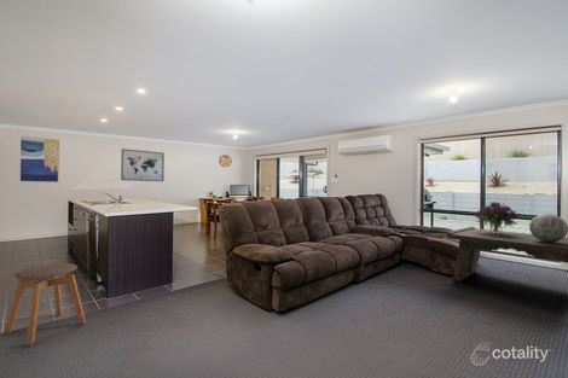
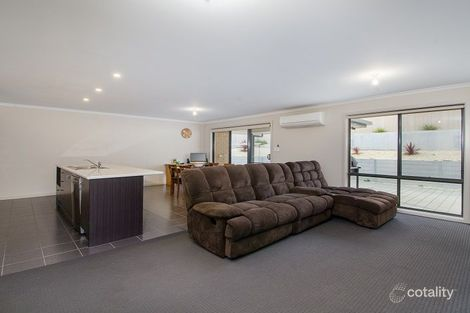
- decorative sphere (547, 227)
- stool (39, 297)
- wall art (40, 159)
- coffee table (517, 250)
- bouquet (495, 217)
- wall art (143, 165)
